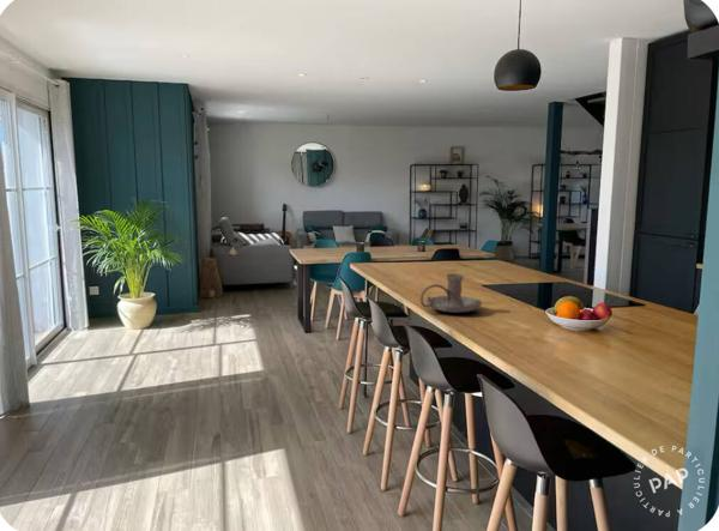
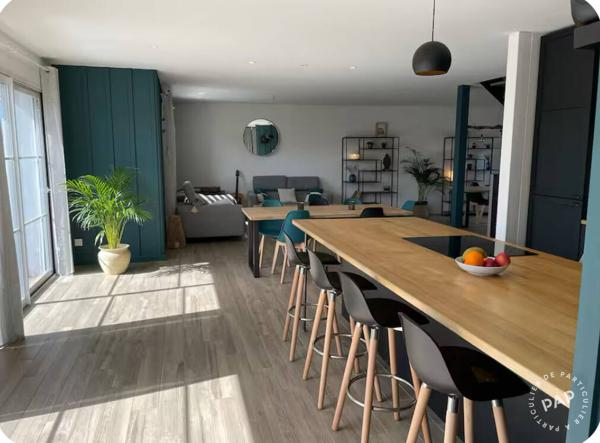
- candle holder (448, 292)
